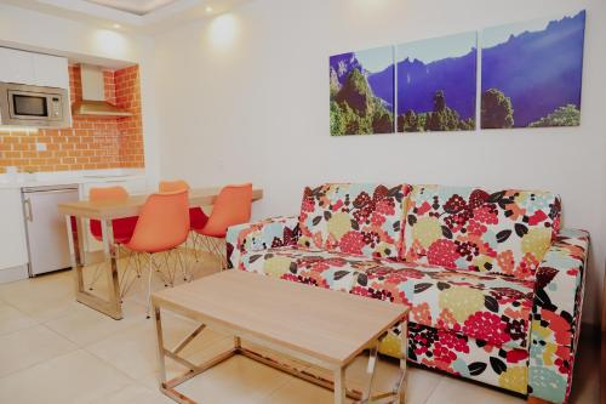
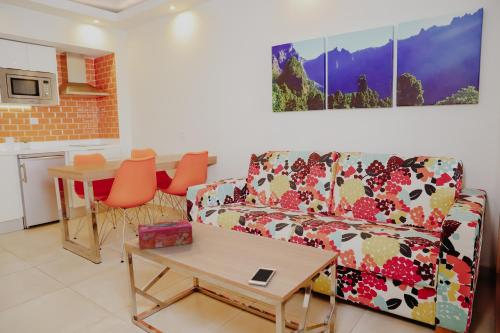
+ cell phone (262, 276)
+ tissue box (165, 233)
